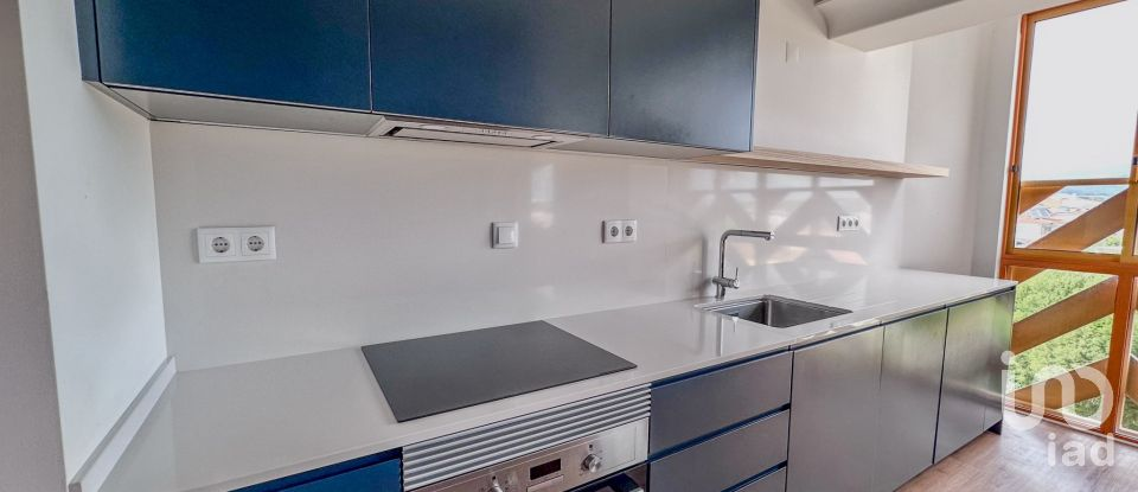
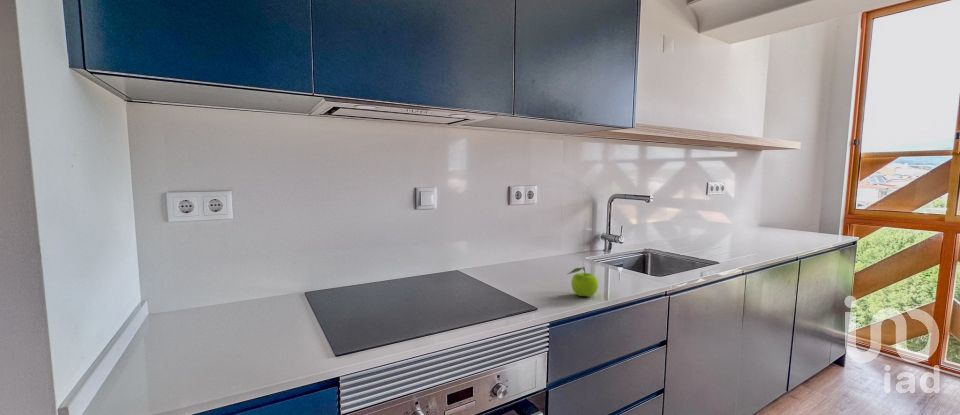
+ fruit (580, 281)
